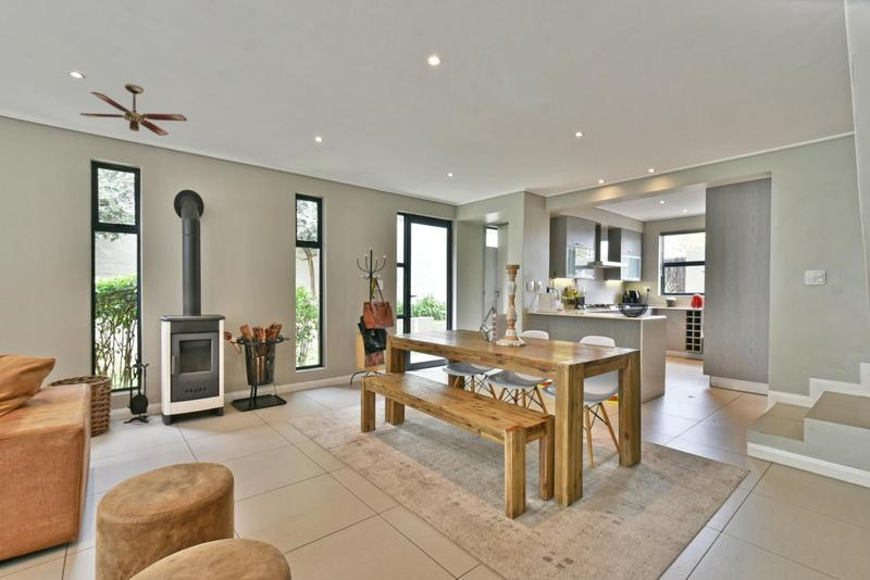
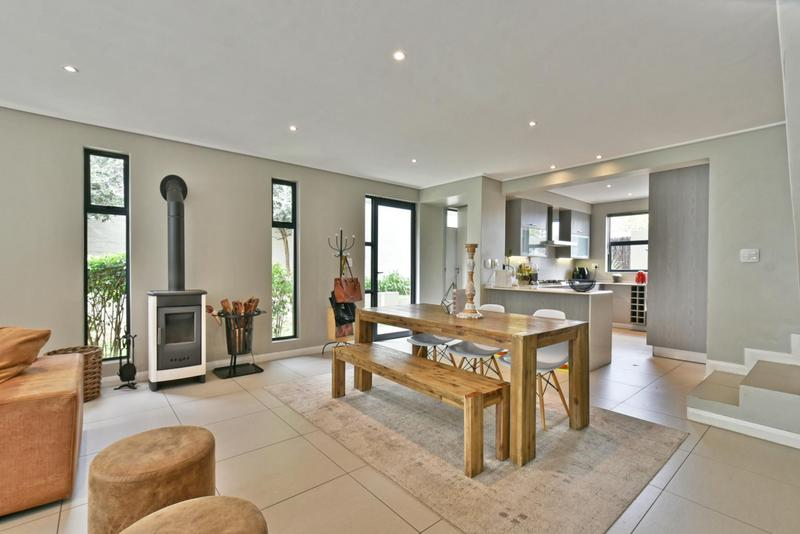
- ceiling fan (134, 109)
